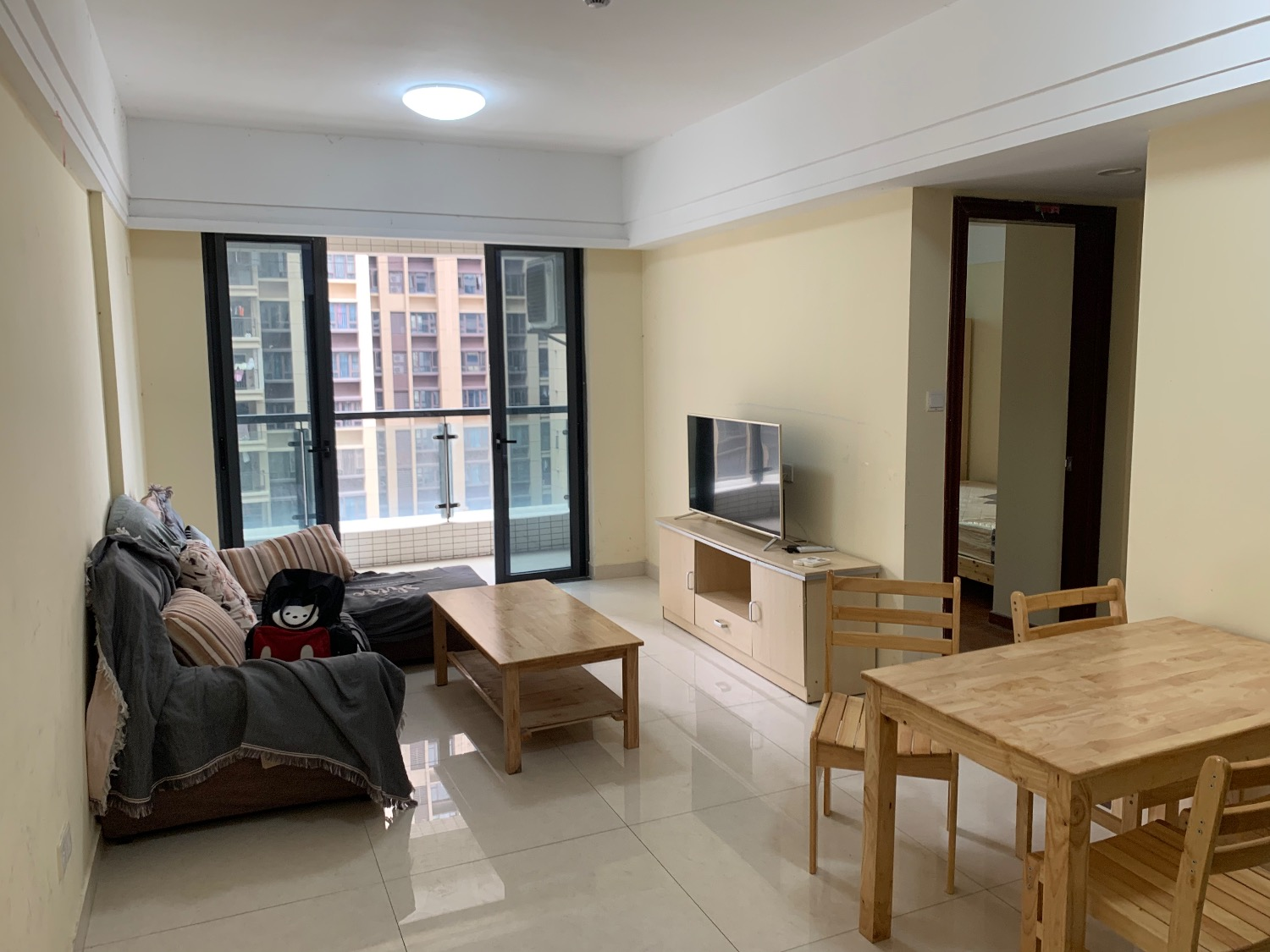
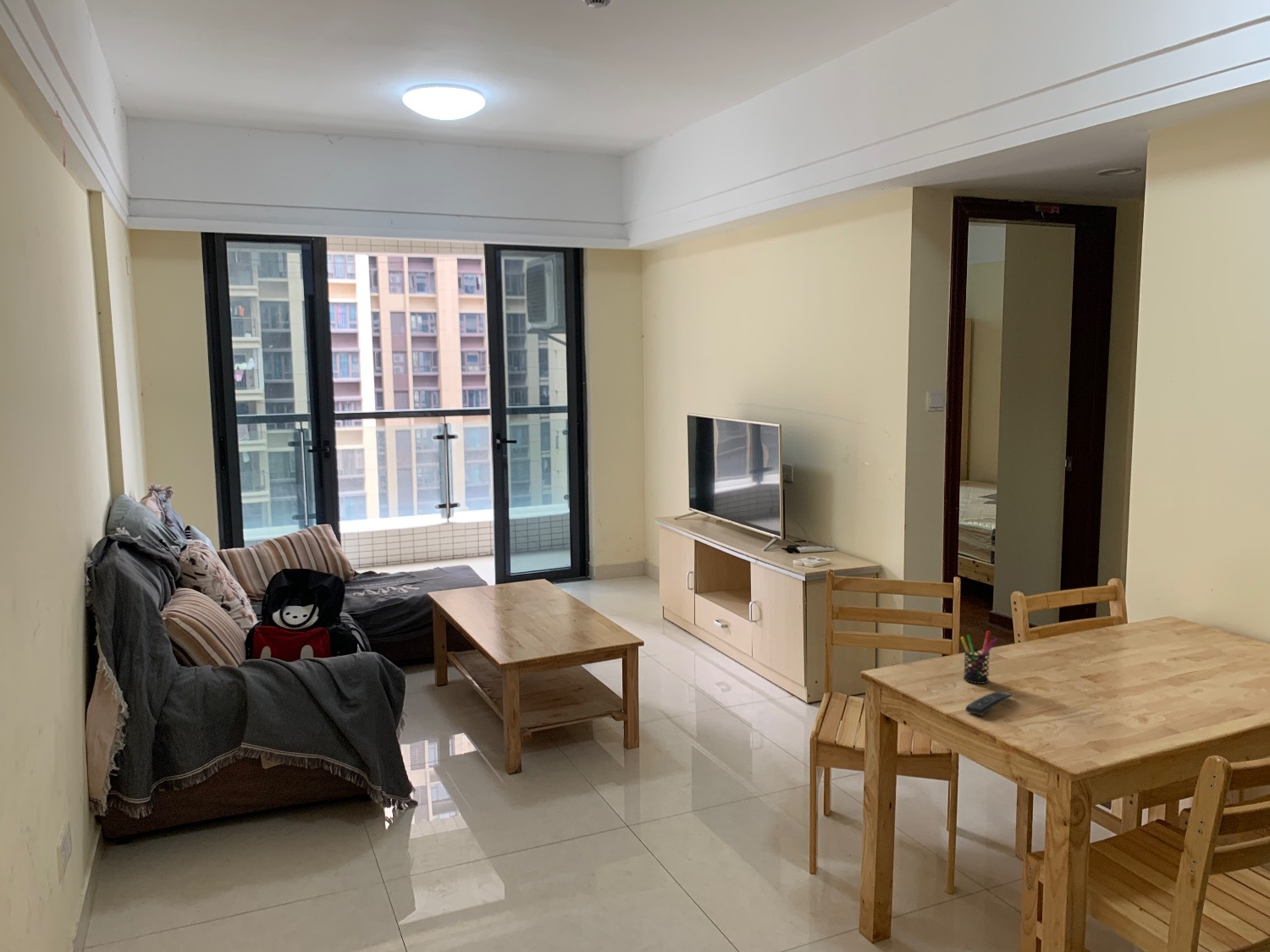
+ remote control (990, 701)
+ pen holder (976, 655)
